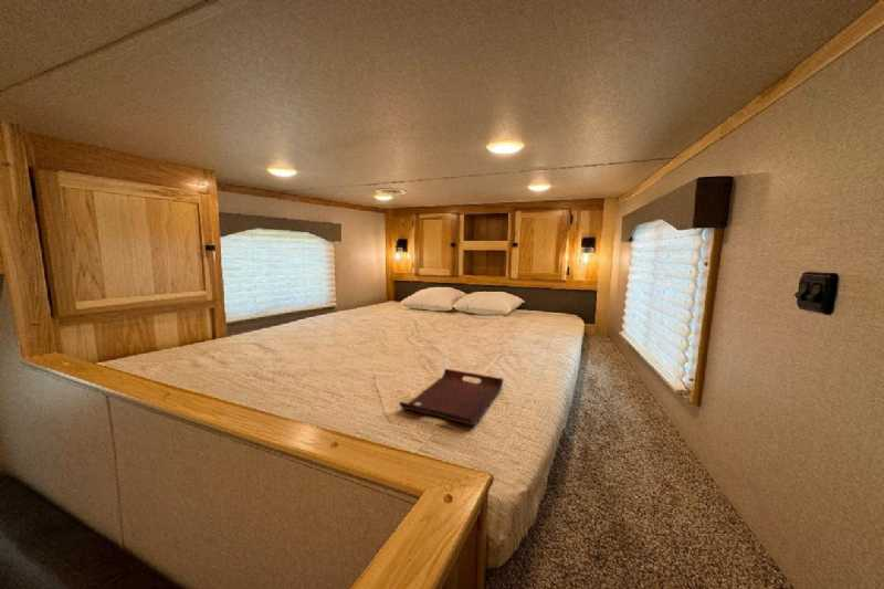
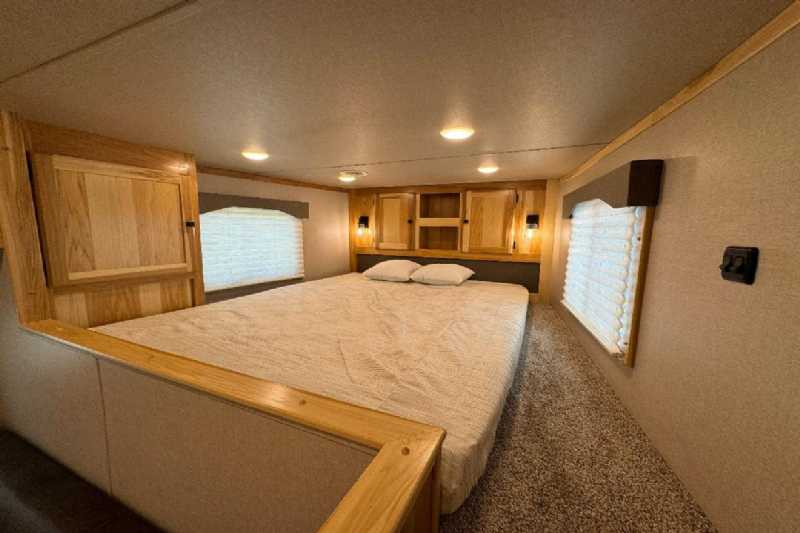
- serving tray (455, 393)
